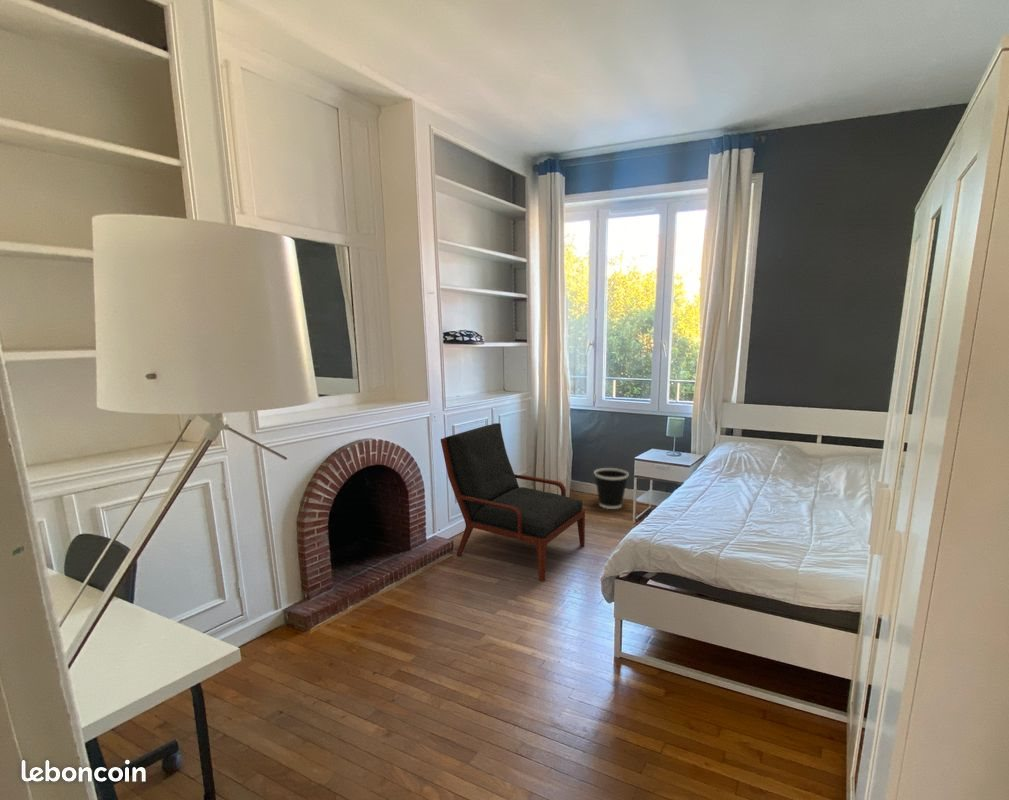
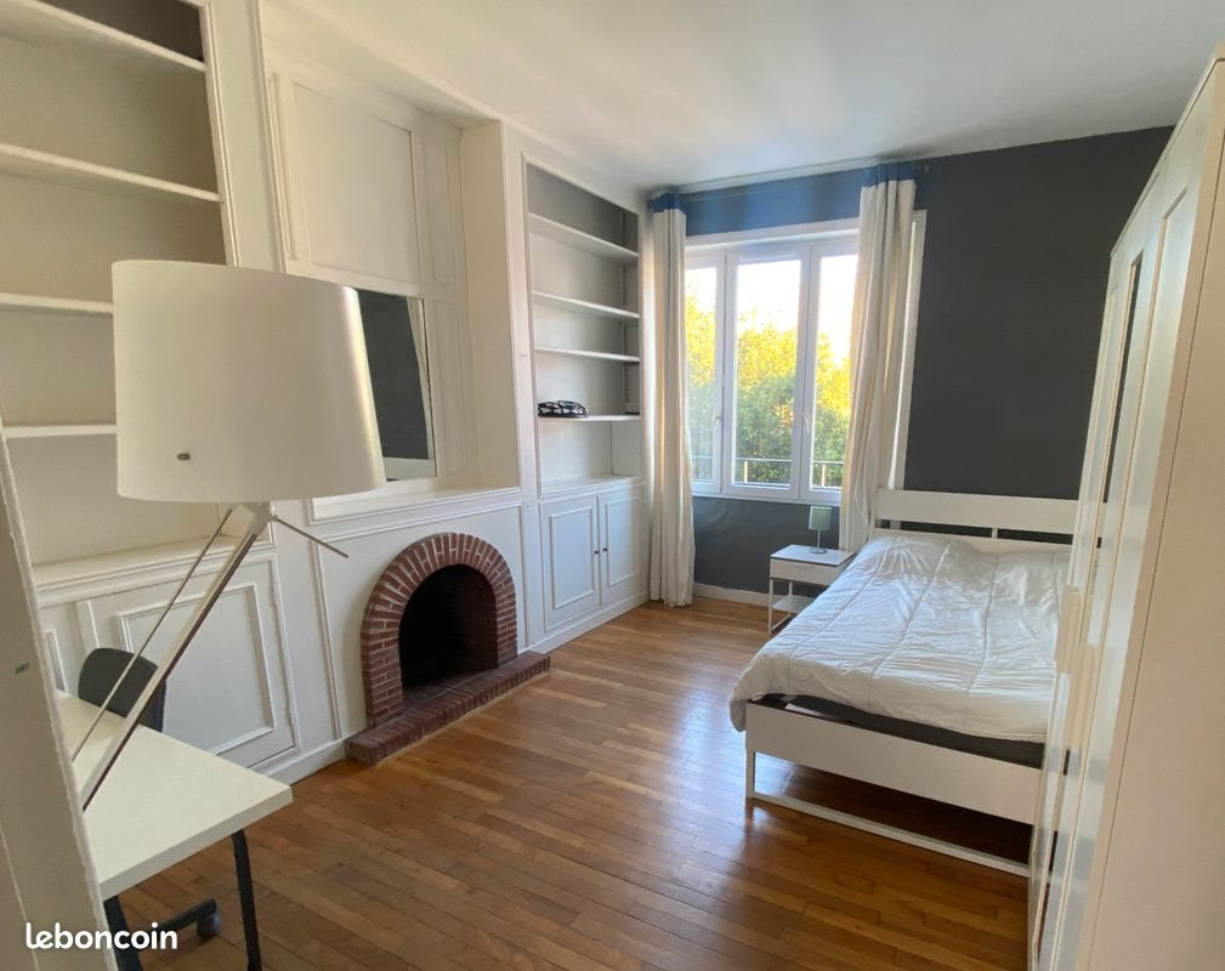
- wastebasket (610, 488)
- armchair (514, 492)
